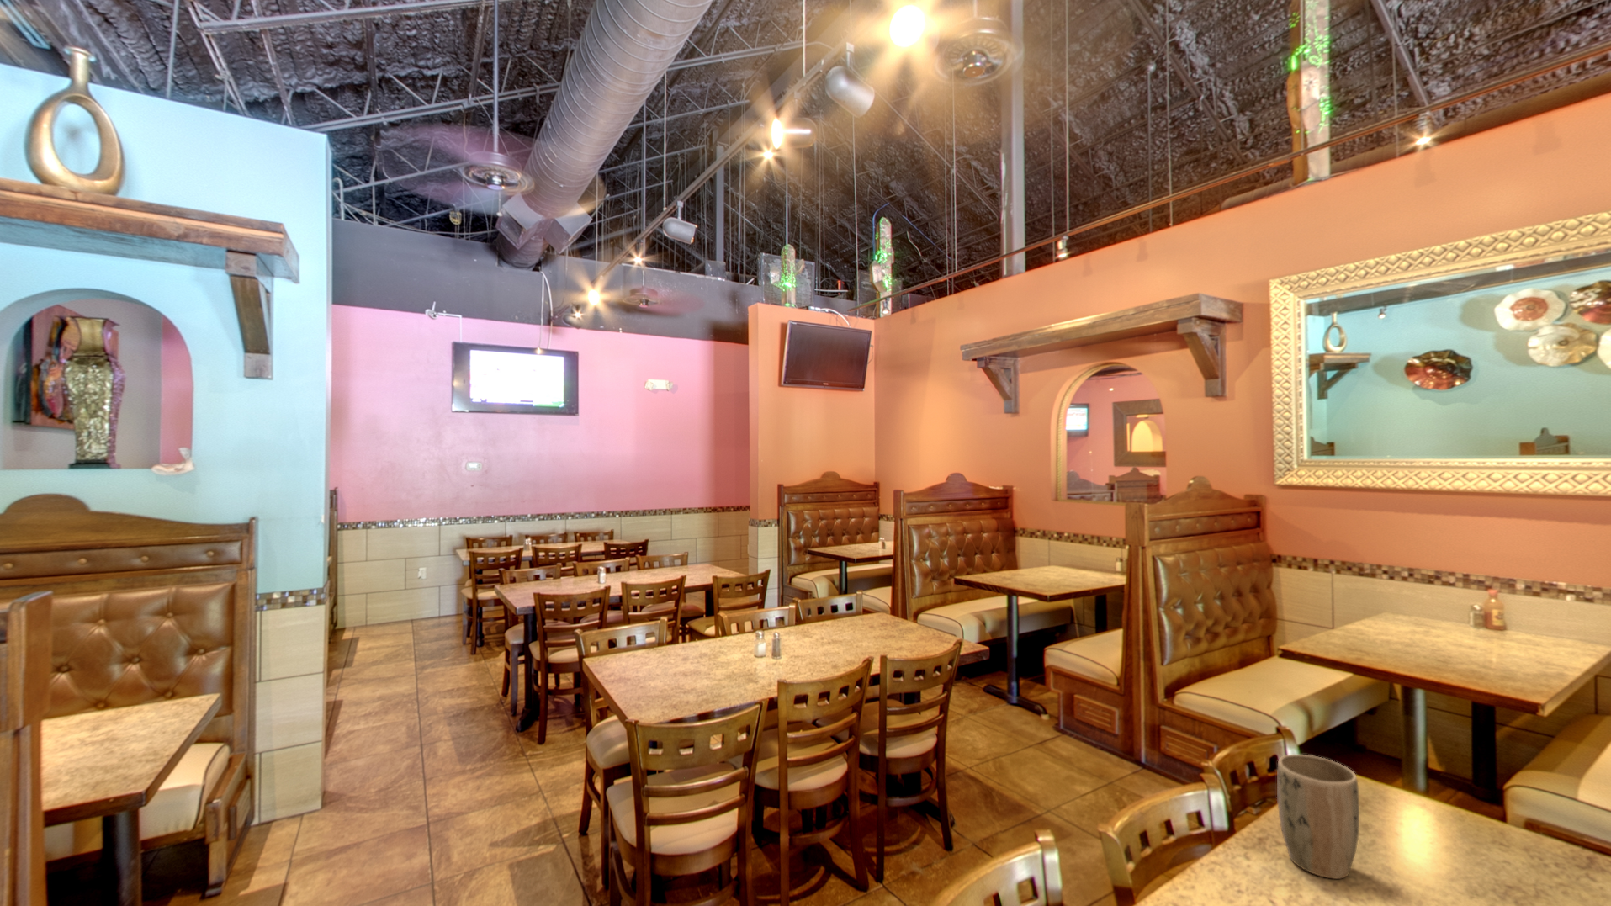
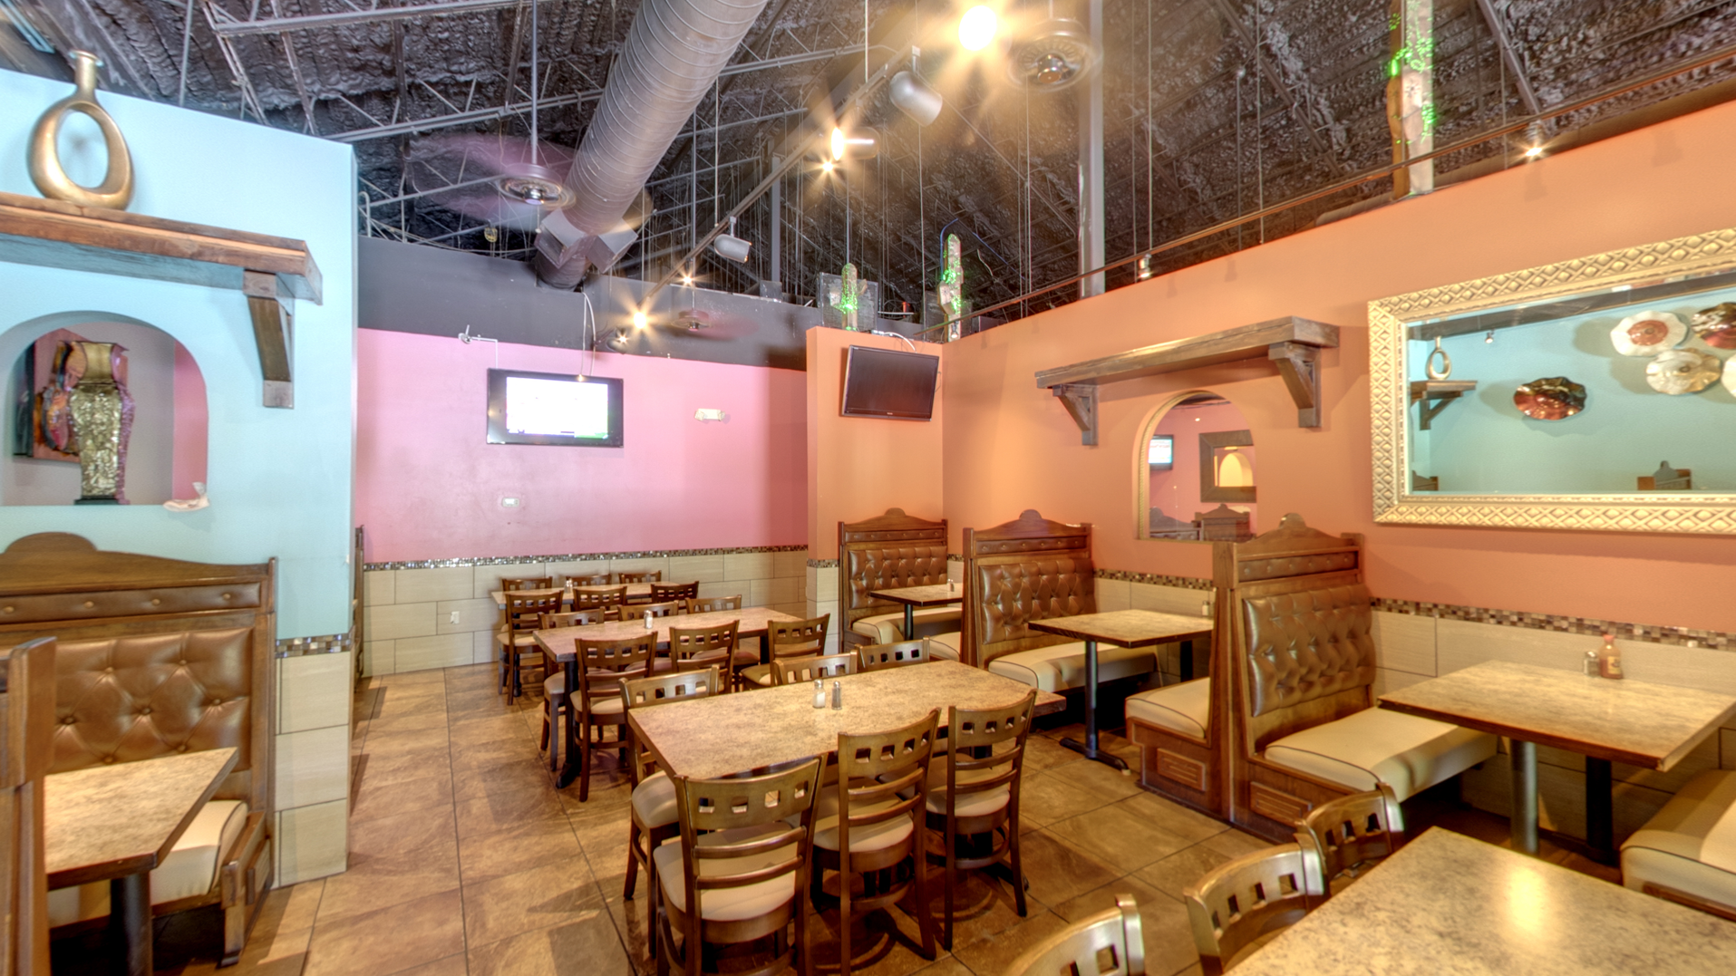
- plant pot (1318, 816)
